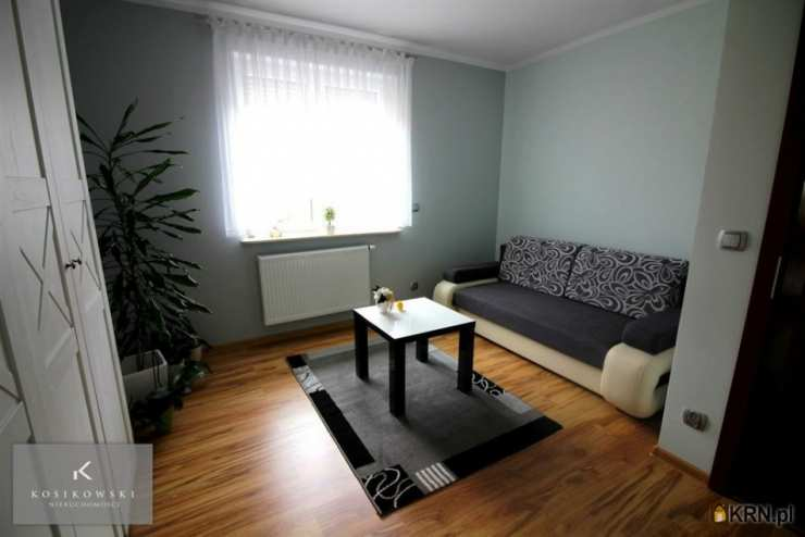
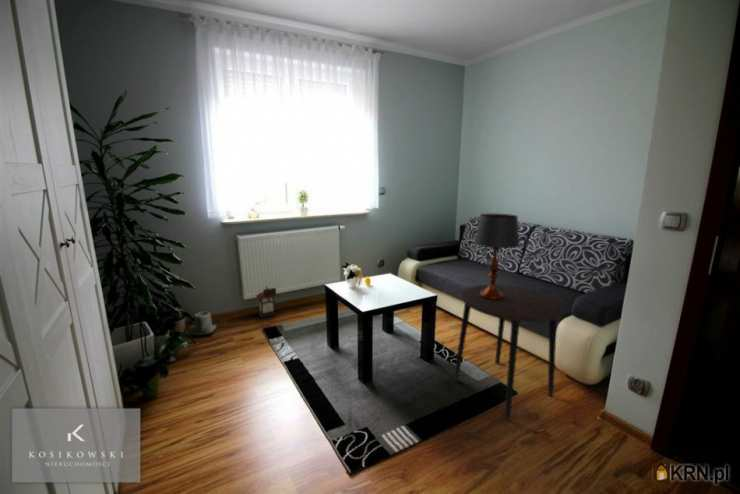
+ side table (501, 344)
+ lantern (267, 300)
+ table lamp (495, 256)
+ watering can (200, 323)
